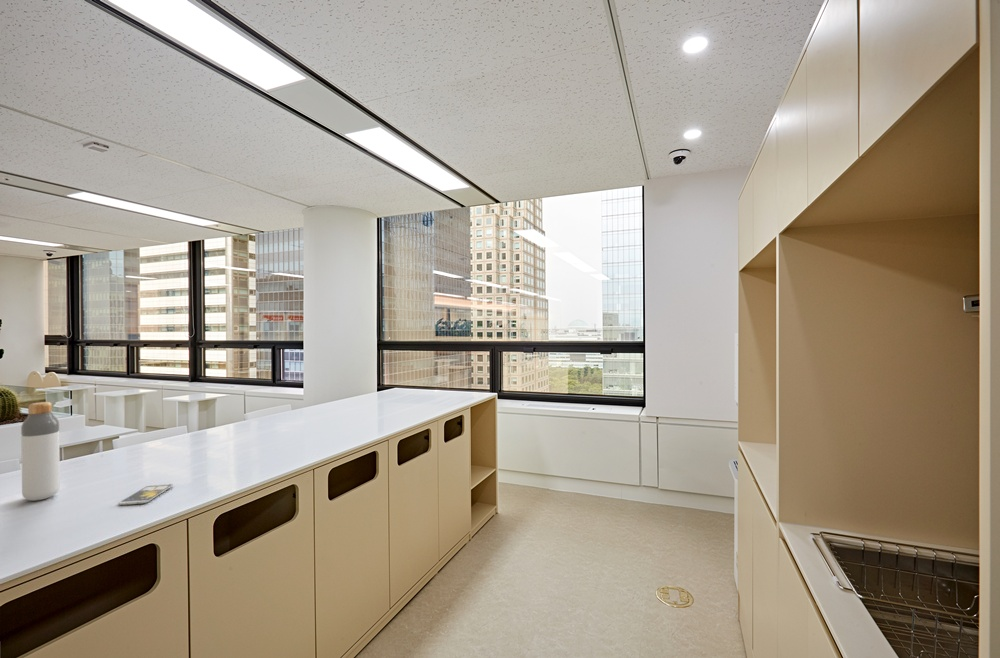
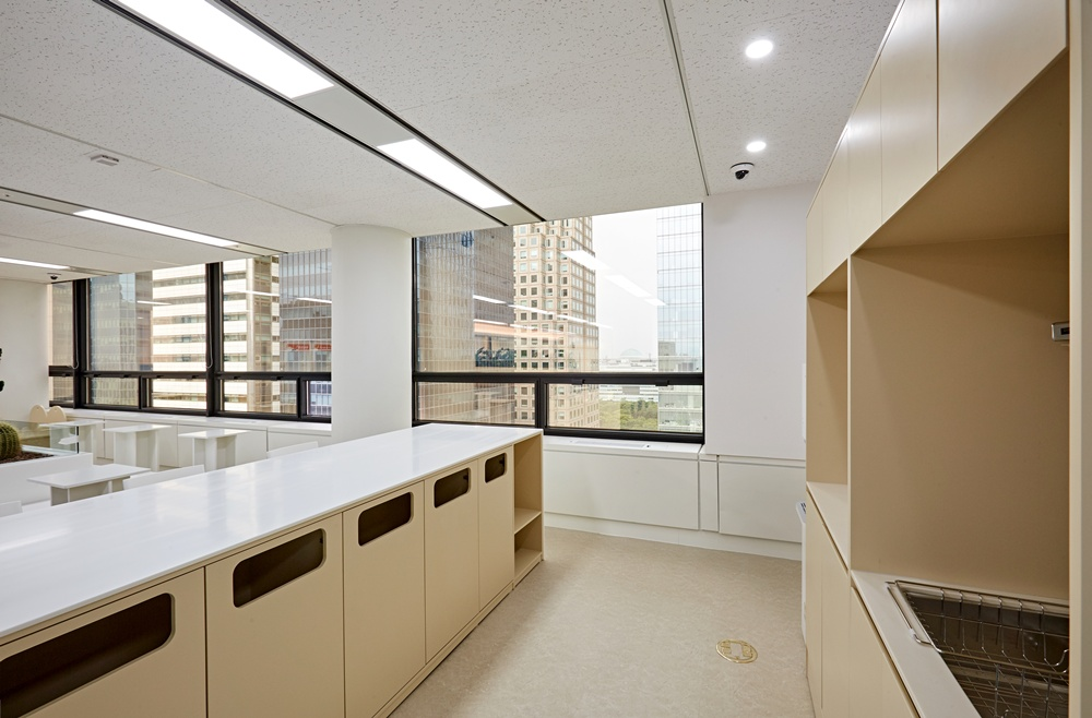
- bottle (40, 450)
- smartphone (147, 493)
